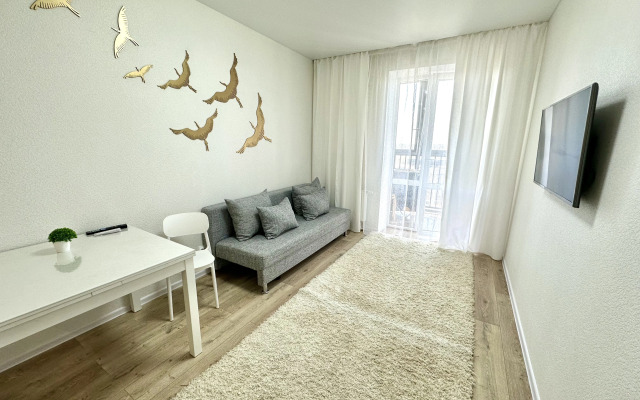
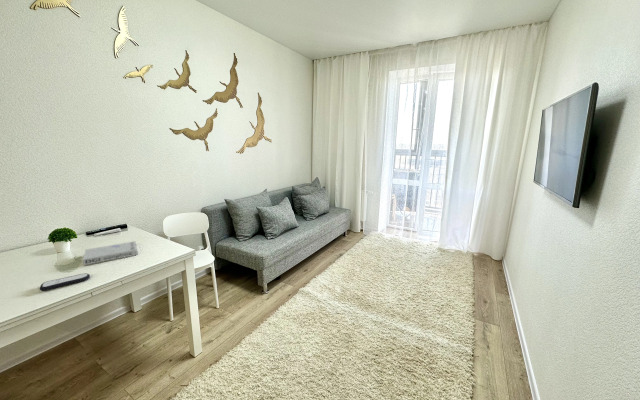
+ remote control (66, 281)
+ book (111, 252)
